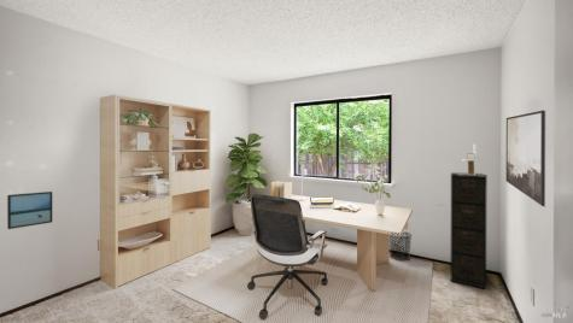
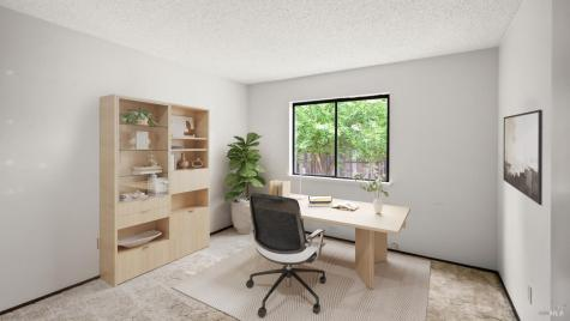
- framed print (30, 209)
- filing cabinet (467, 225)
- waste bin (399, 245)
- letter holder (472, 158)
